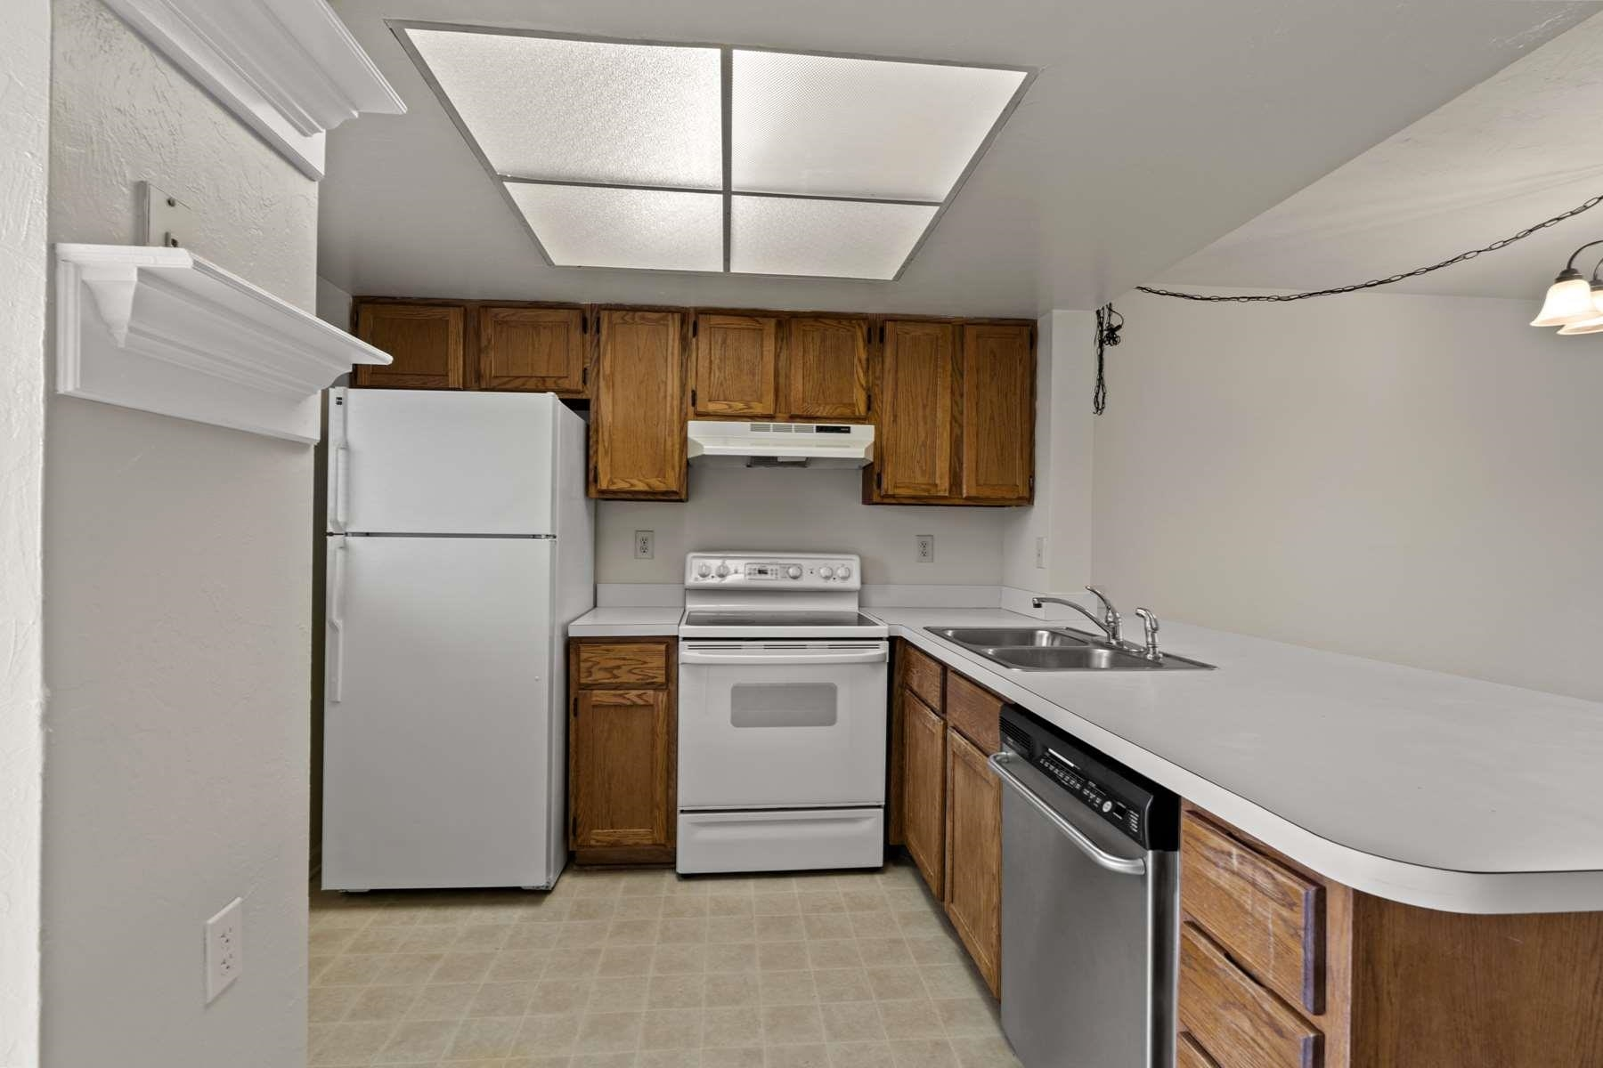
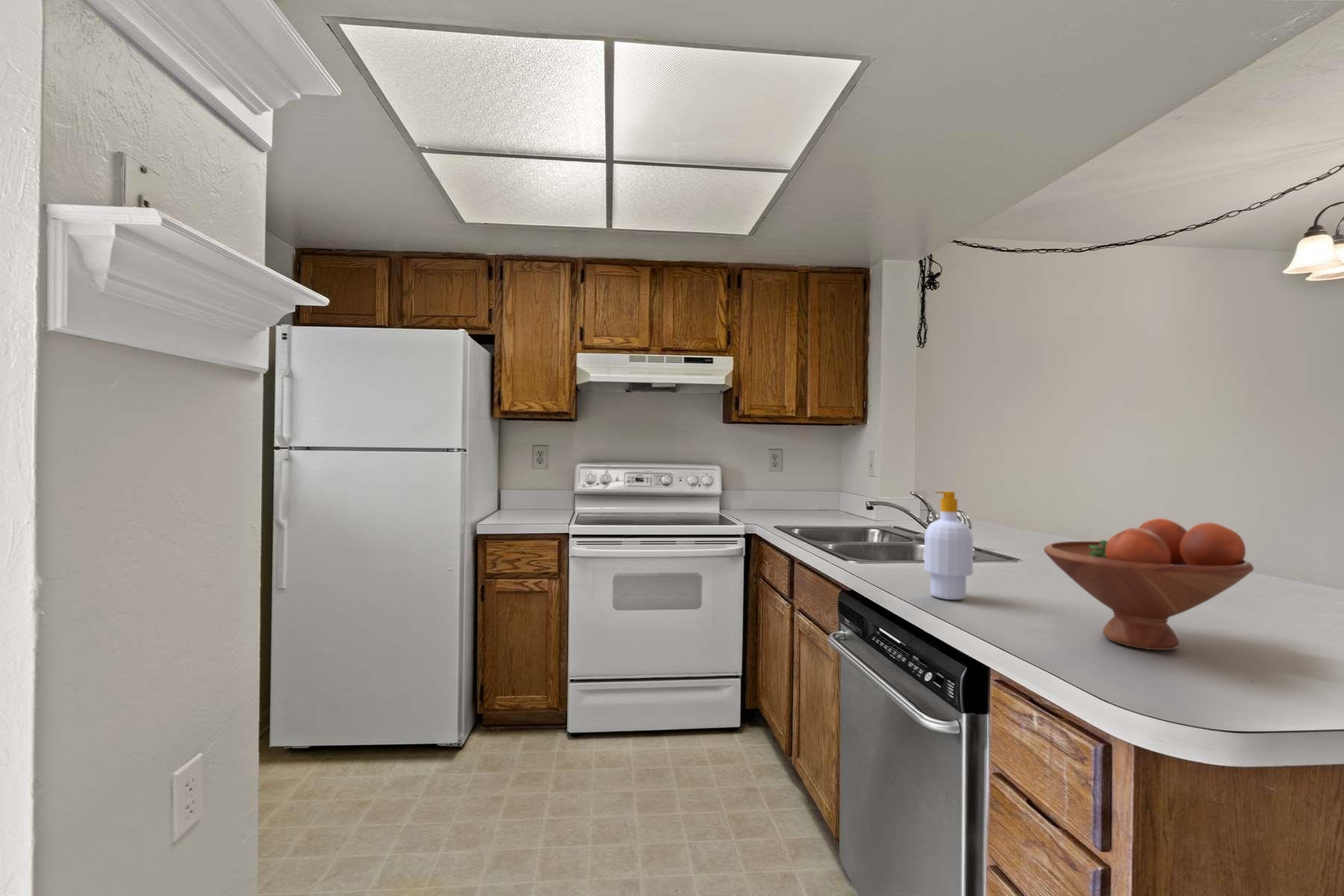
+ soap bottle (948, 544)
+ fruit bowl (1140, 580)
